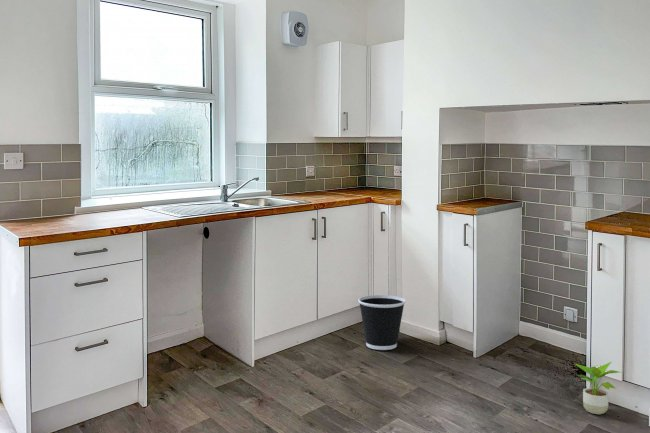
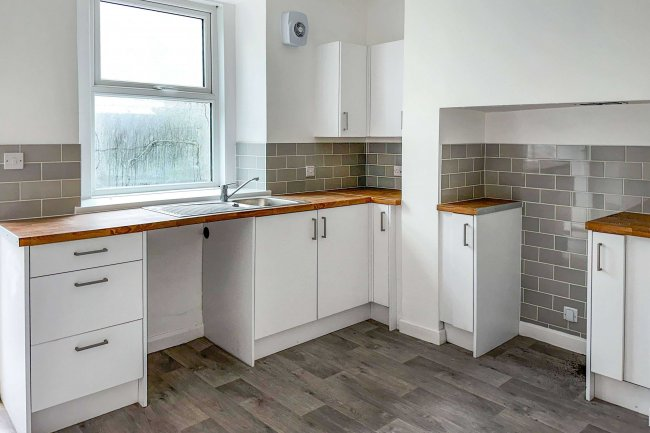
- wastebasket (381, 322)
- potted plant (597, 385)
